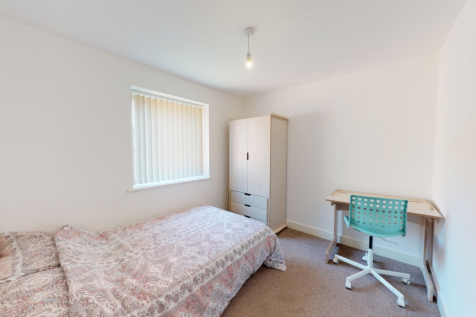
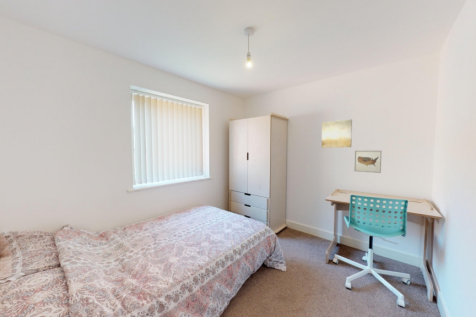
+ wall art (336, 134)
+ wall art (367, 161)
